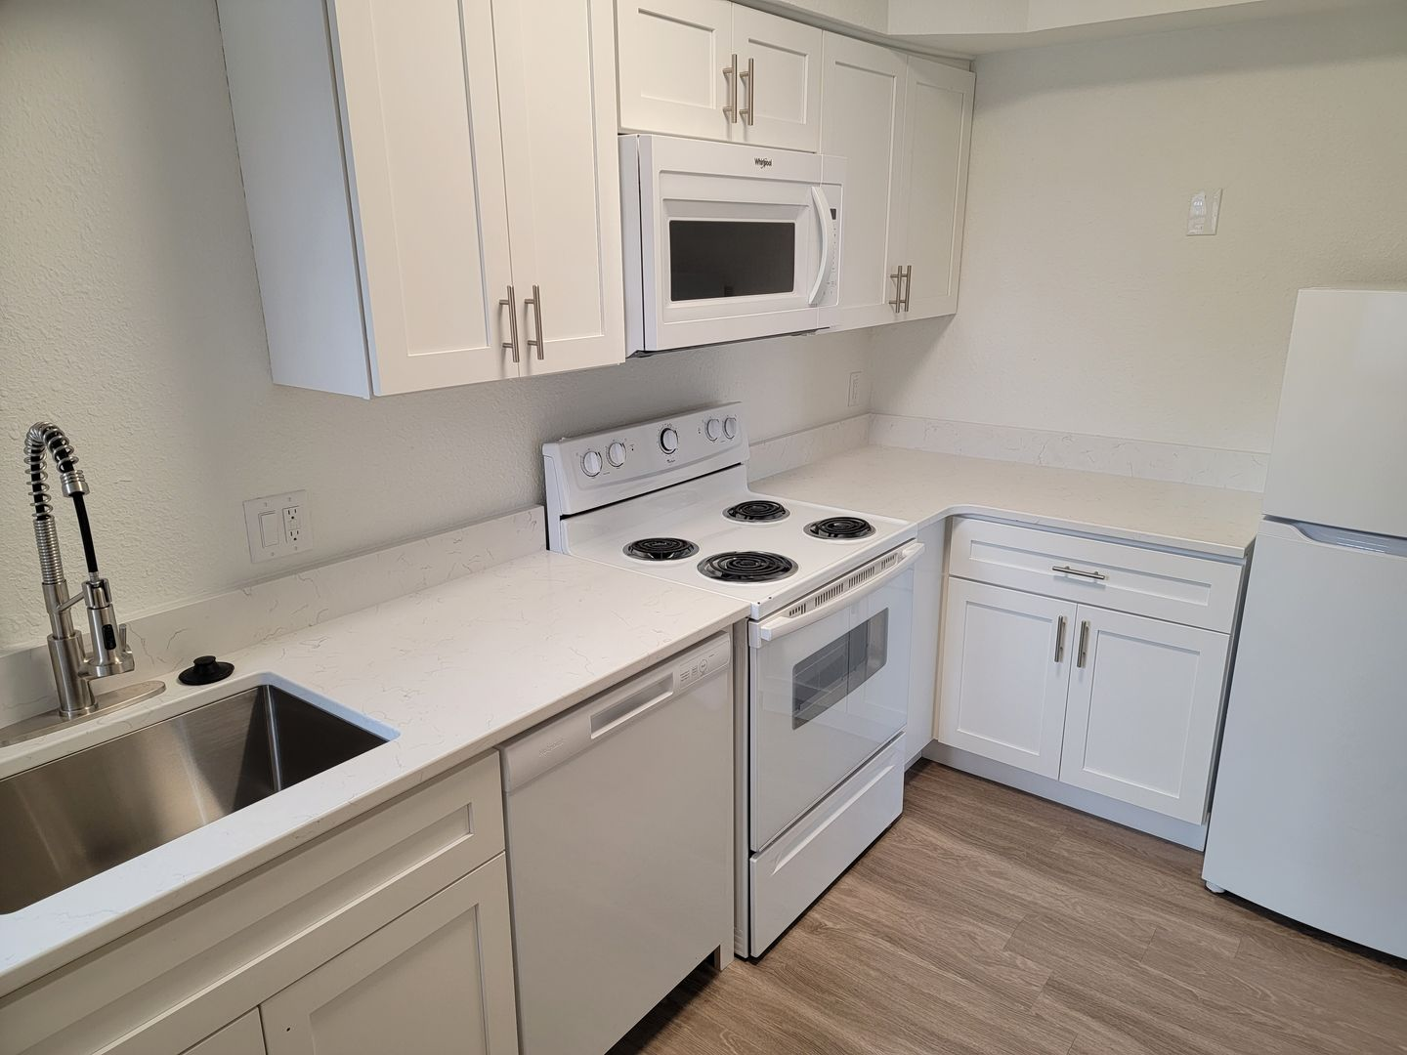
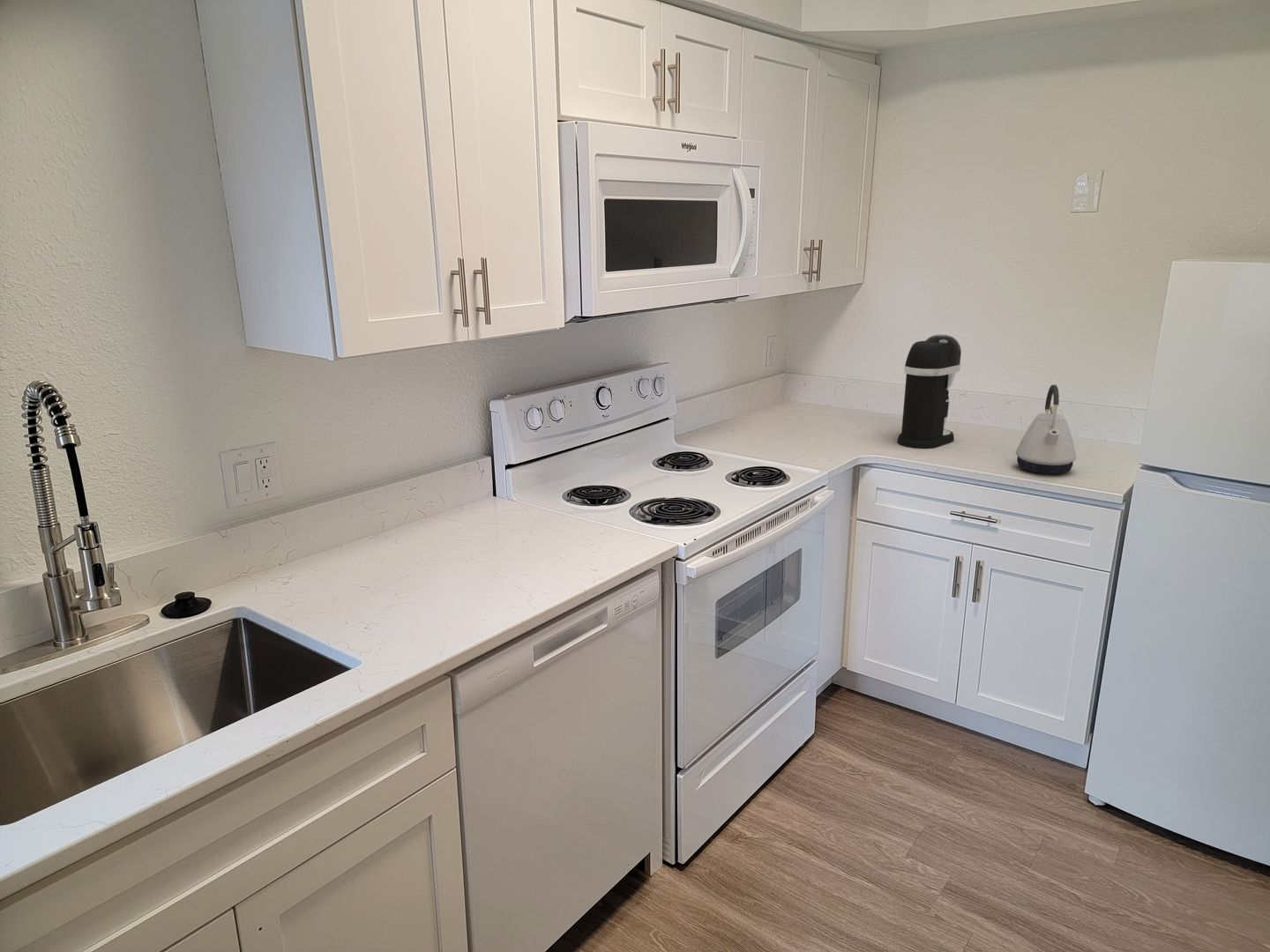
+ coffee maker (930, 389)
+ kettle (1049, 428)
